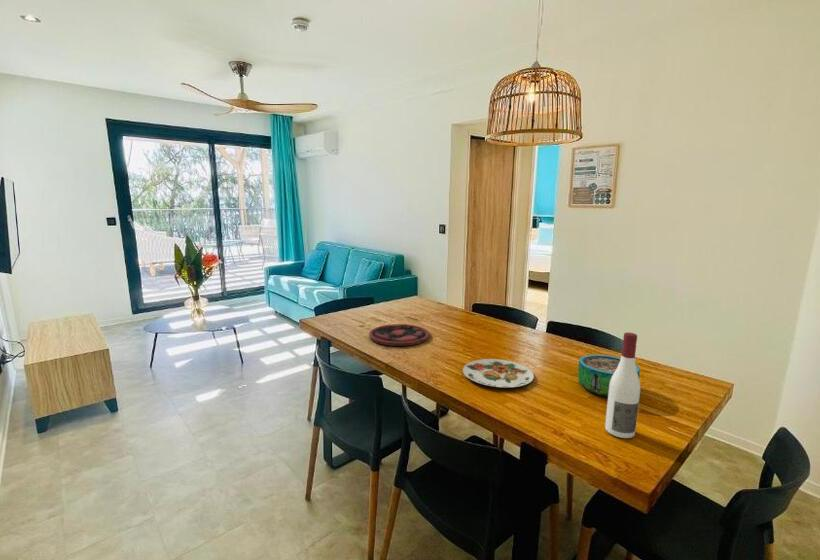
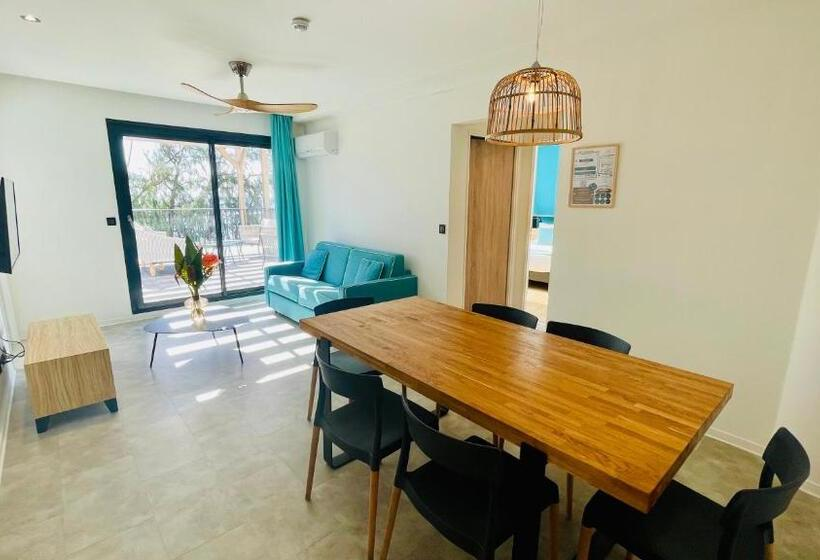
- alcohol (625, 383)
- plate (497, 373)
- plate (399, 333)
- decorative bowl (607, 375)
